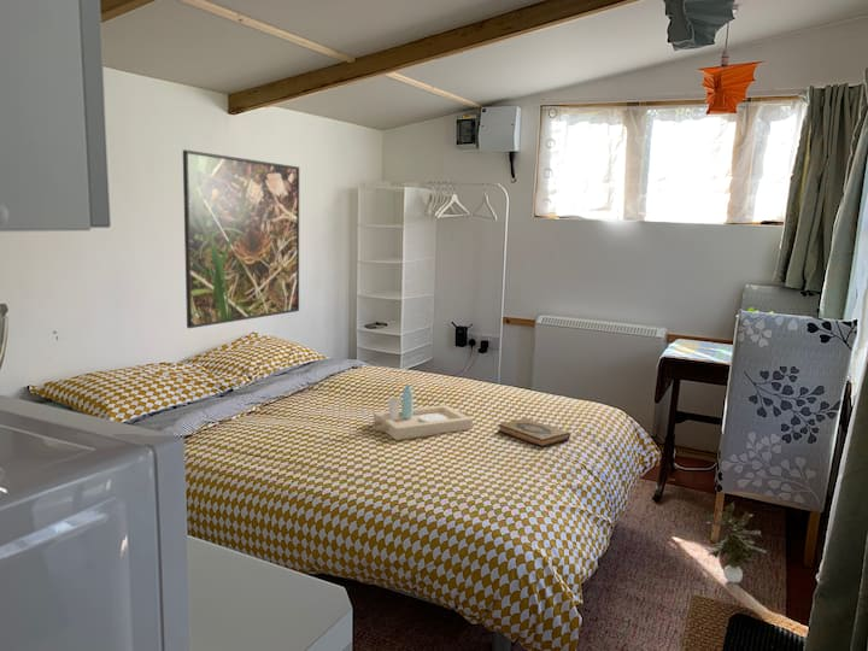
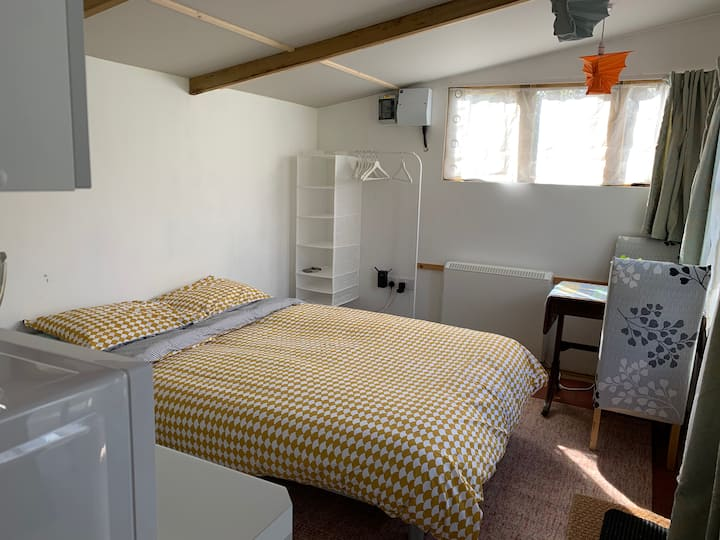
- potted plant (731, 542)
- serving tray (422, 407)
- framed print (247, 240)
- hardback book (533, 432)
